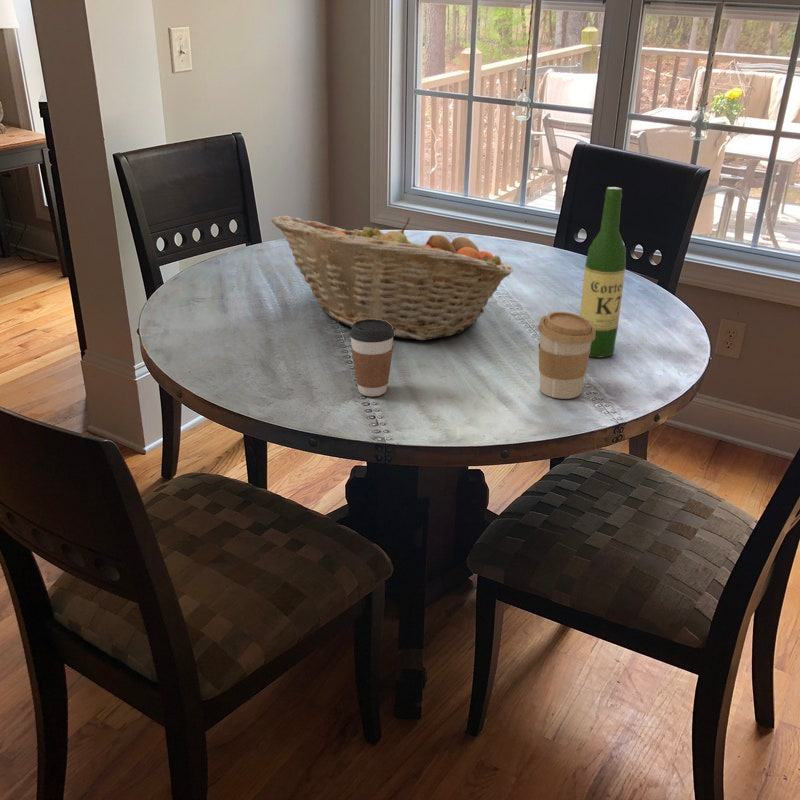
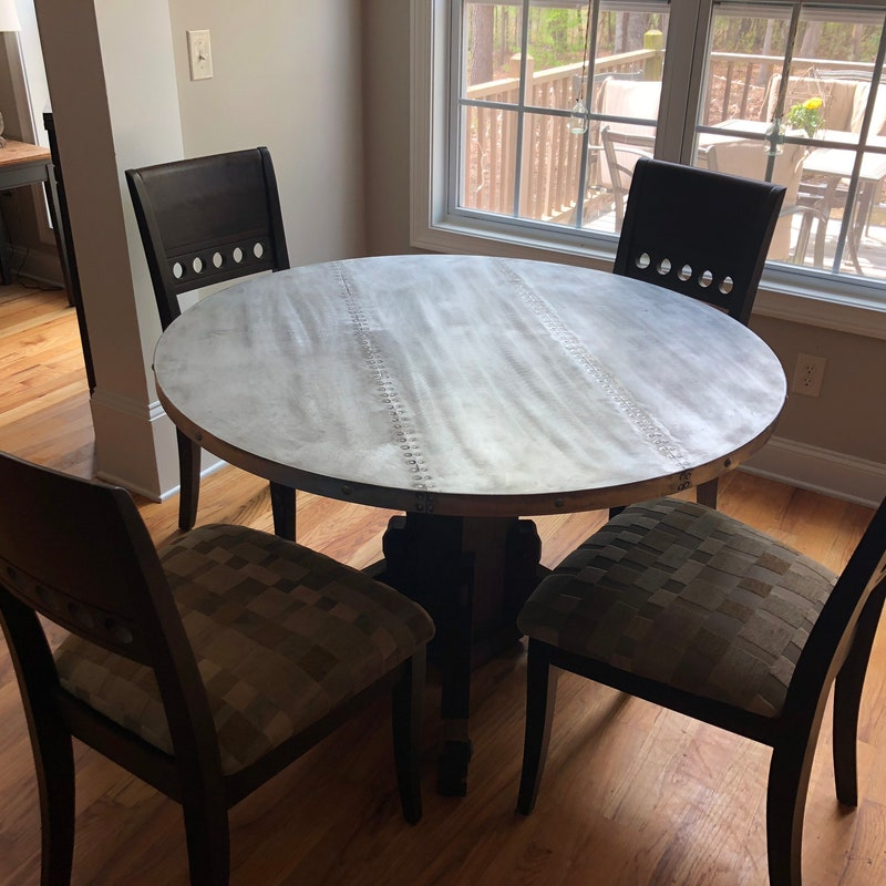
- wine bottle (604, 273)
- coffee cup (372, 358)
- fruit basket (390, 263)
- coffee cup (564, 354)
